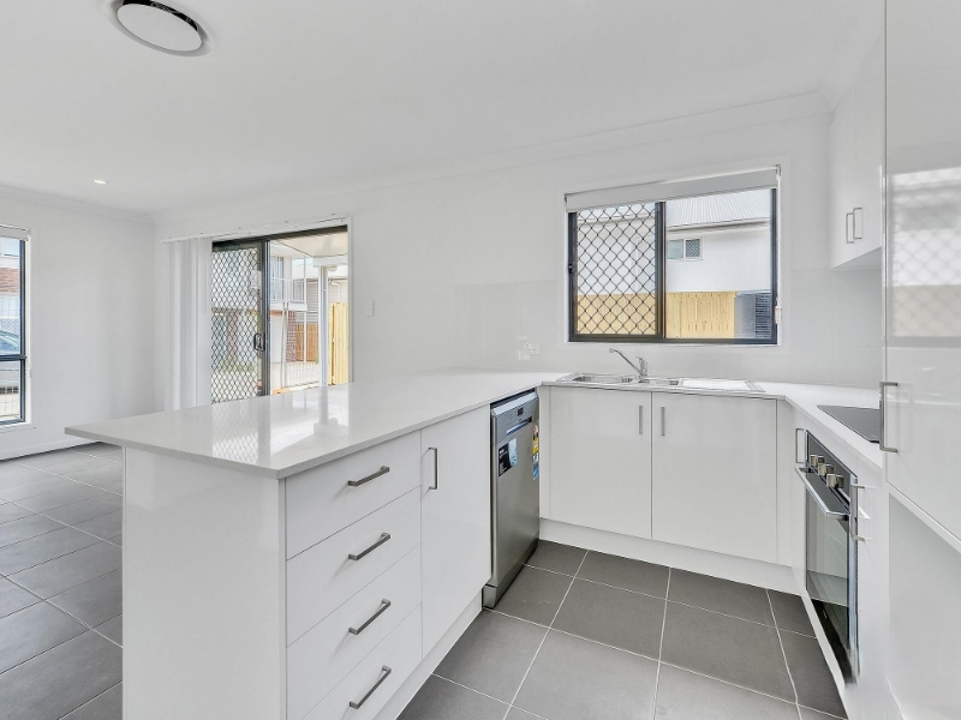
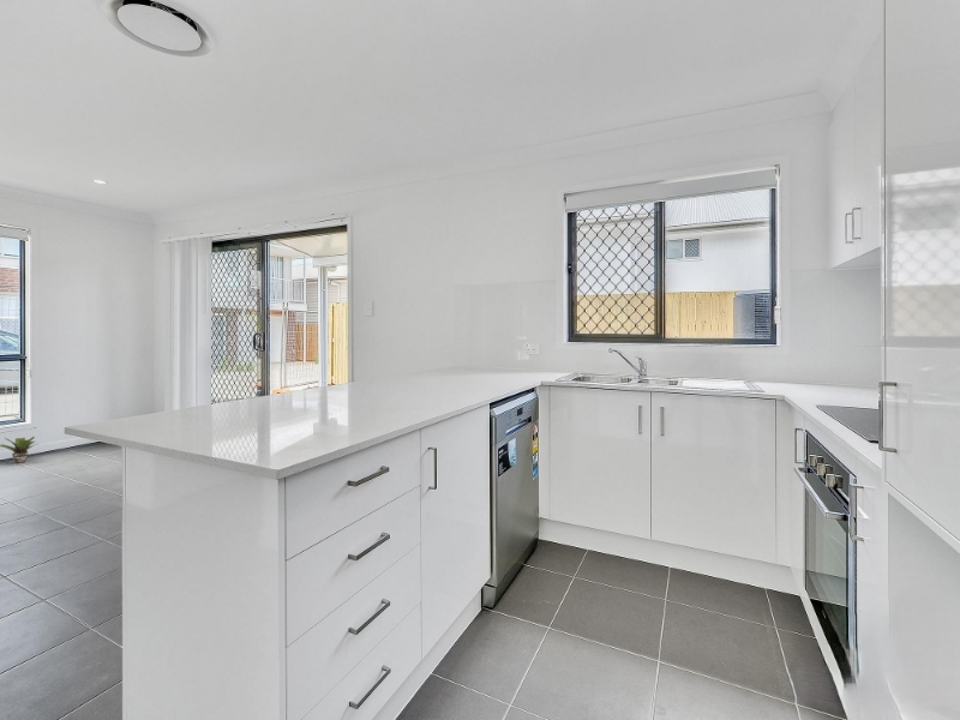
+ potted plant (20, 449)
